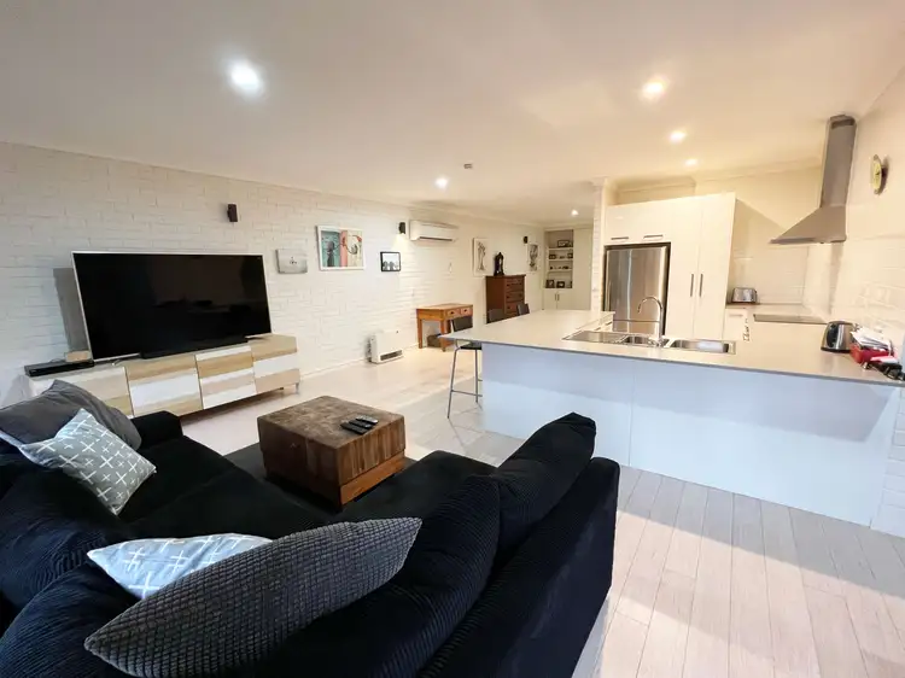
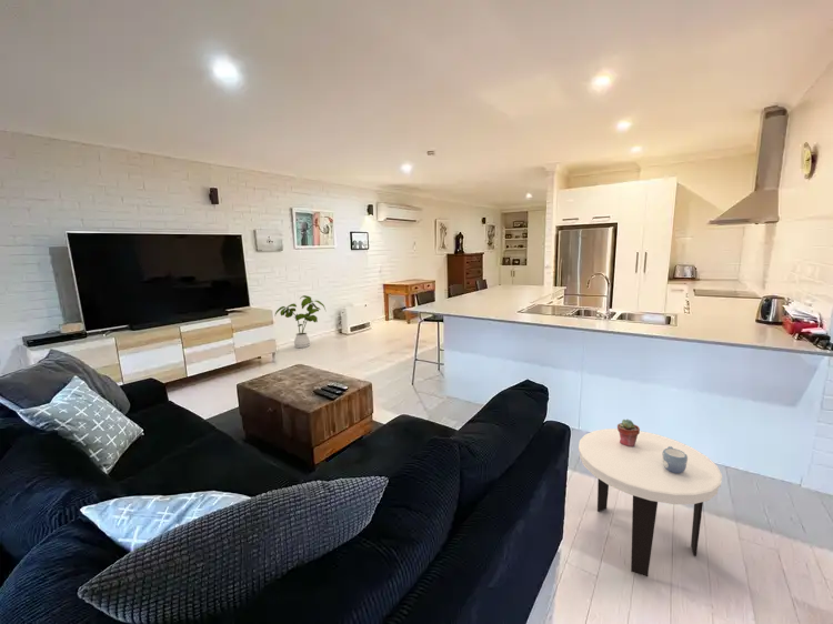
+ side table (641, 497)
+ house plant (307, 320)
+ mug (673, 459)
+ potted succulent (628, 431)
